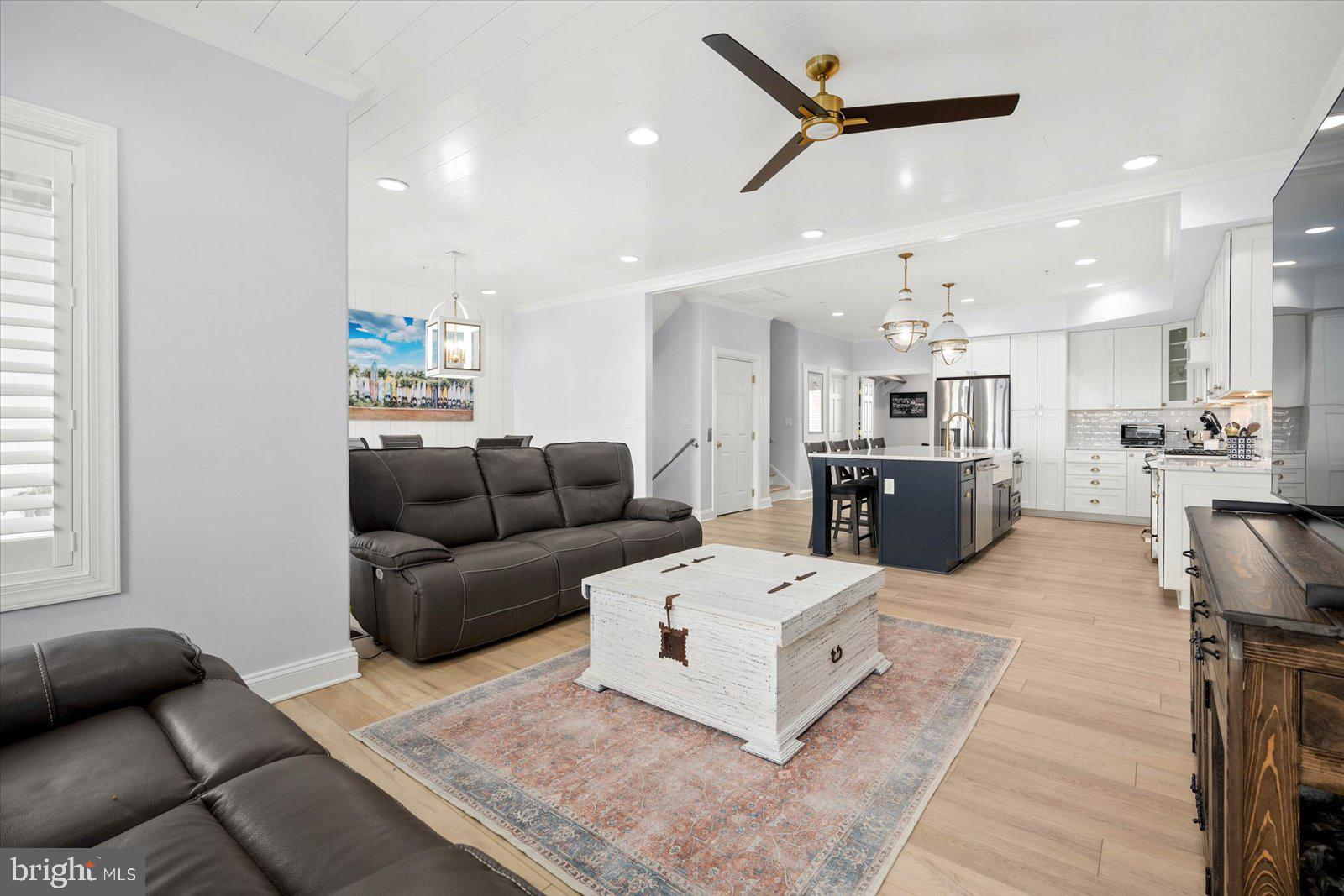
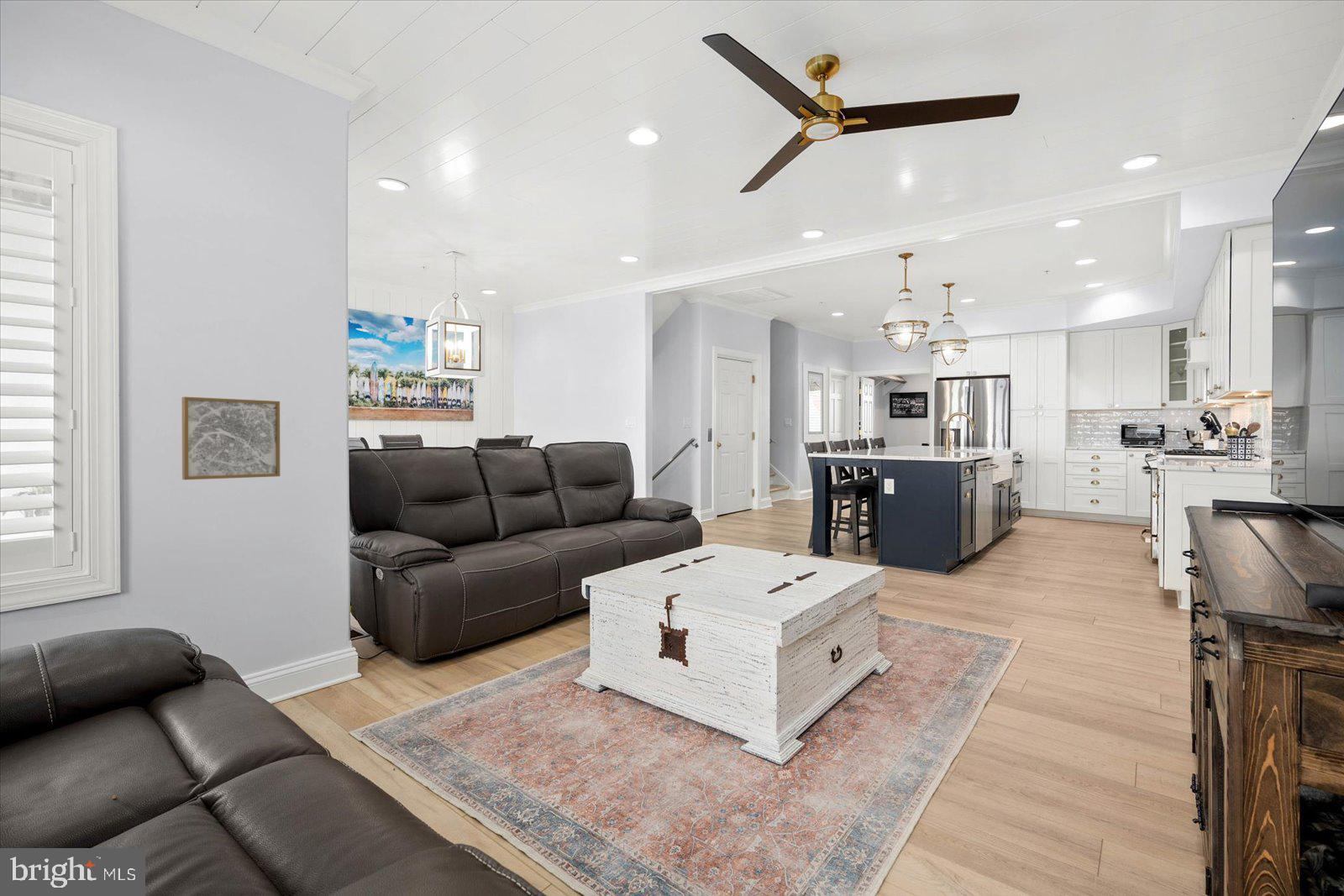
+ wall art (233, 438)
